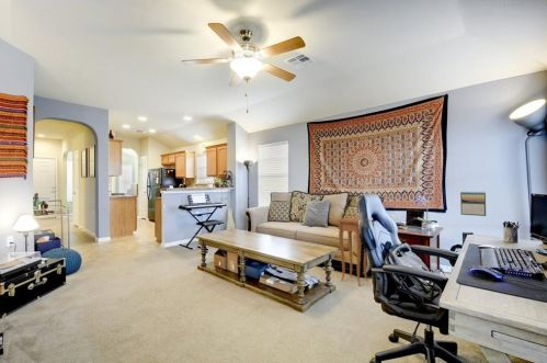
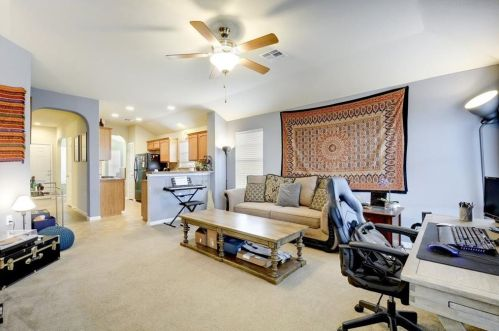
- side table (351, 250)
- calendar (472, 203)
